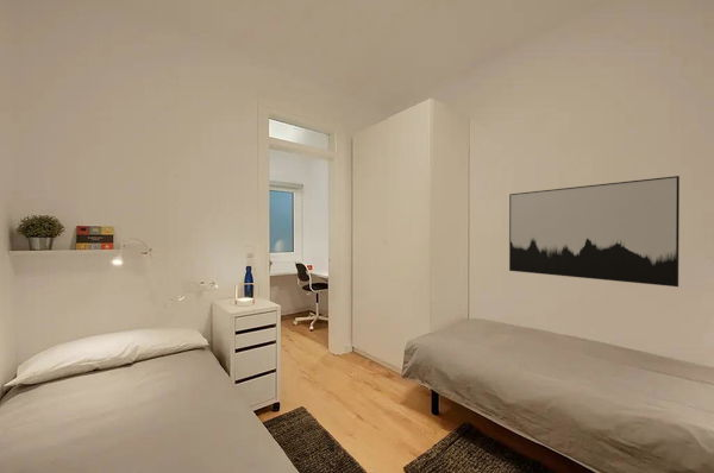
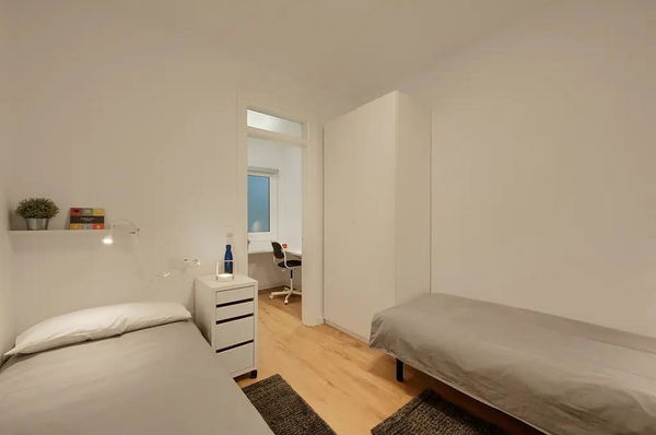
- wall art (578, 232)
